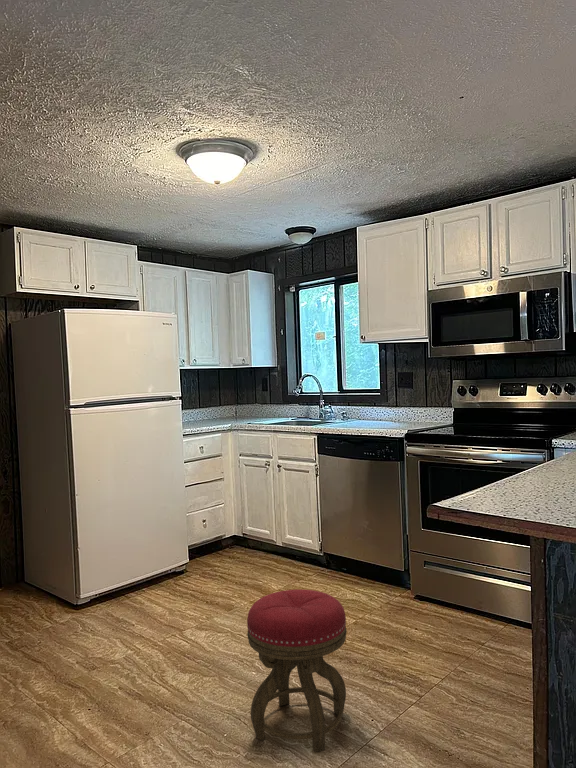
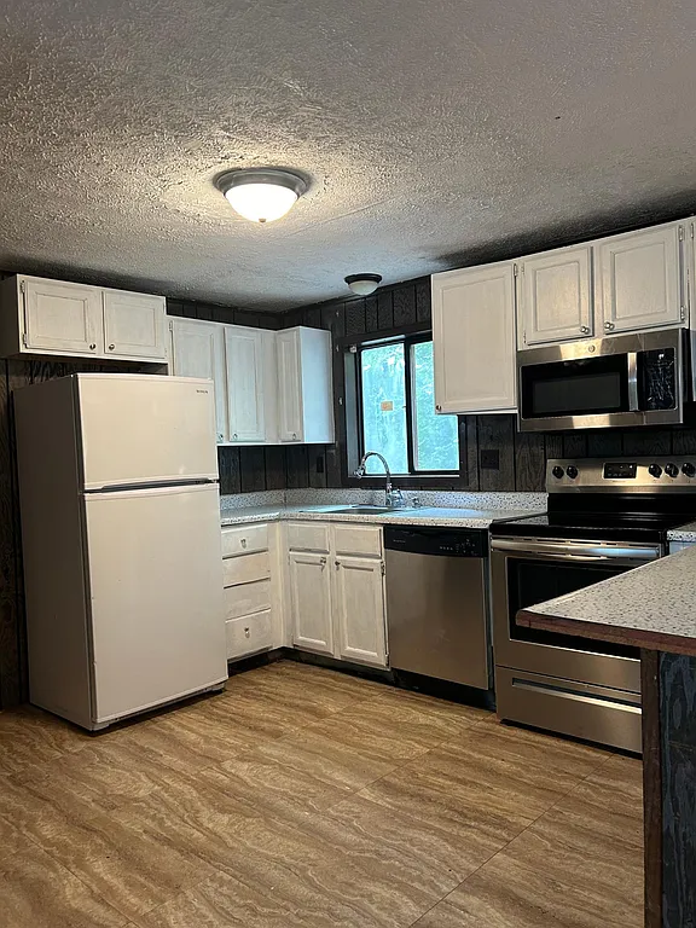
- stool (298, 663)
